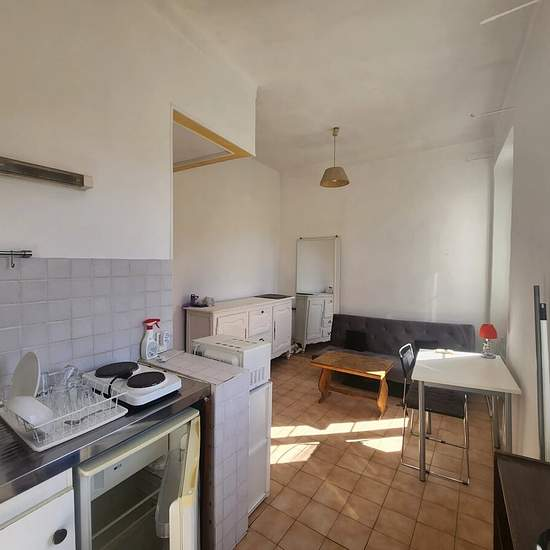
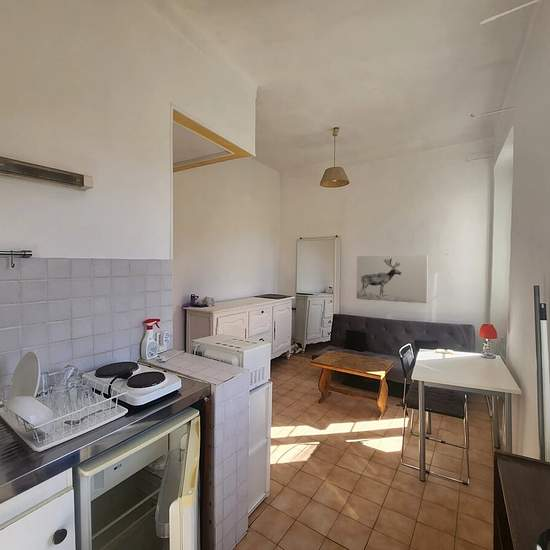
+ wall art (390, 278)
